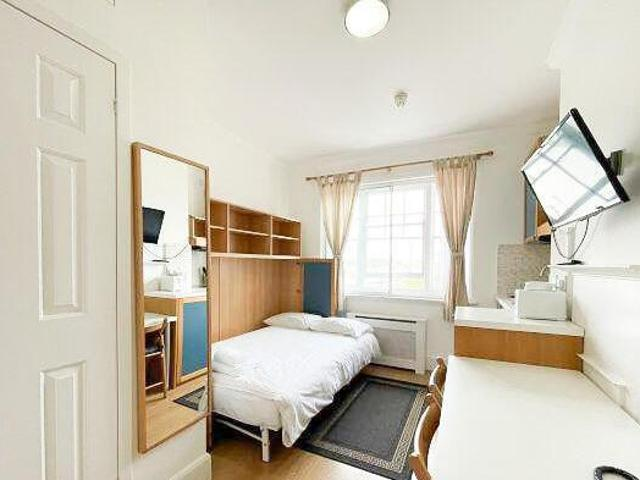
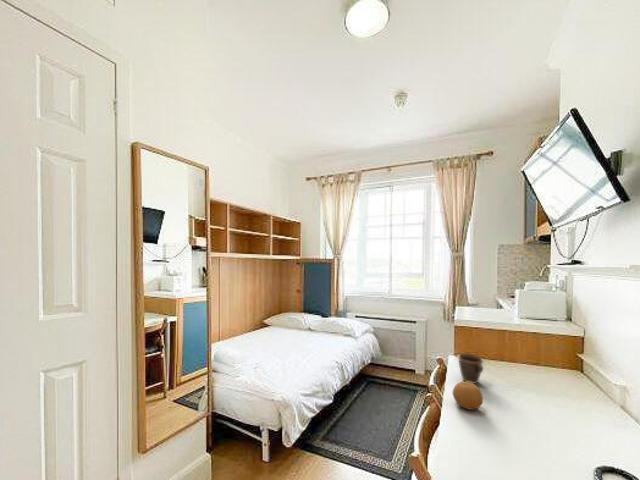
+ fruit (467, 395)
+ mug (471, 369)
